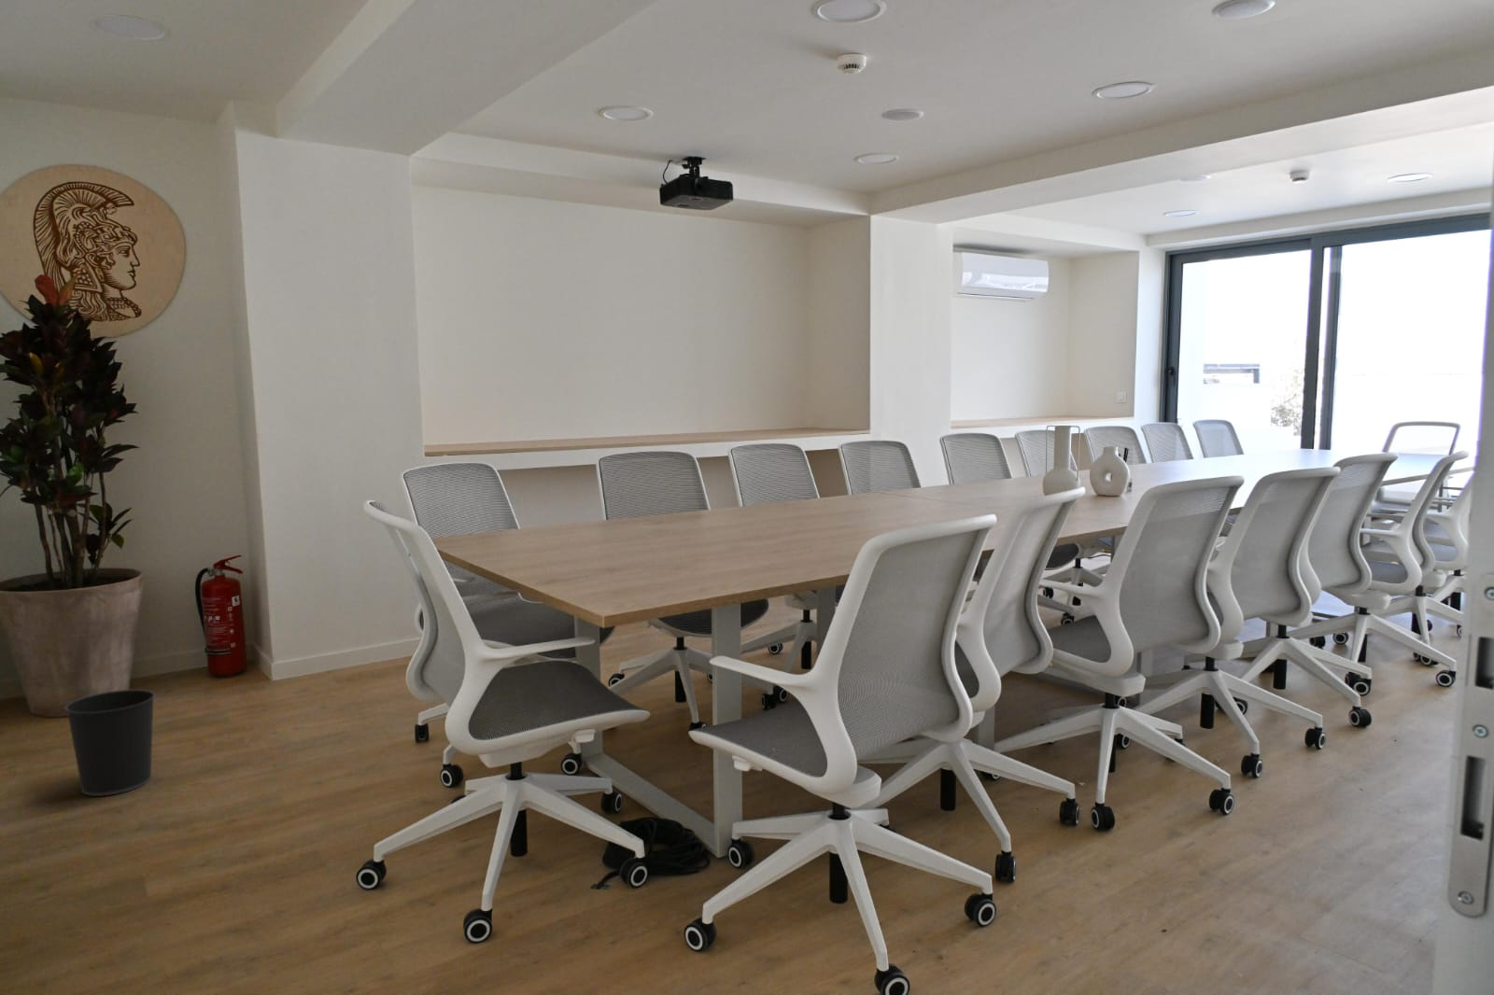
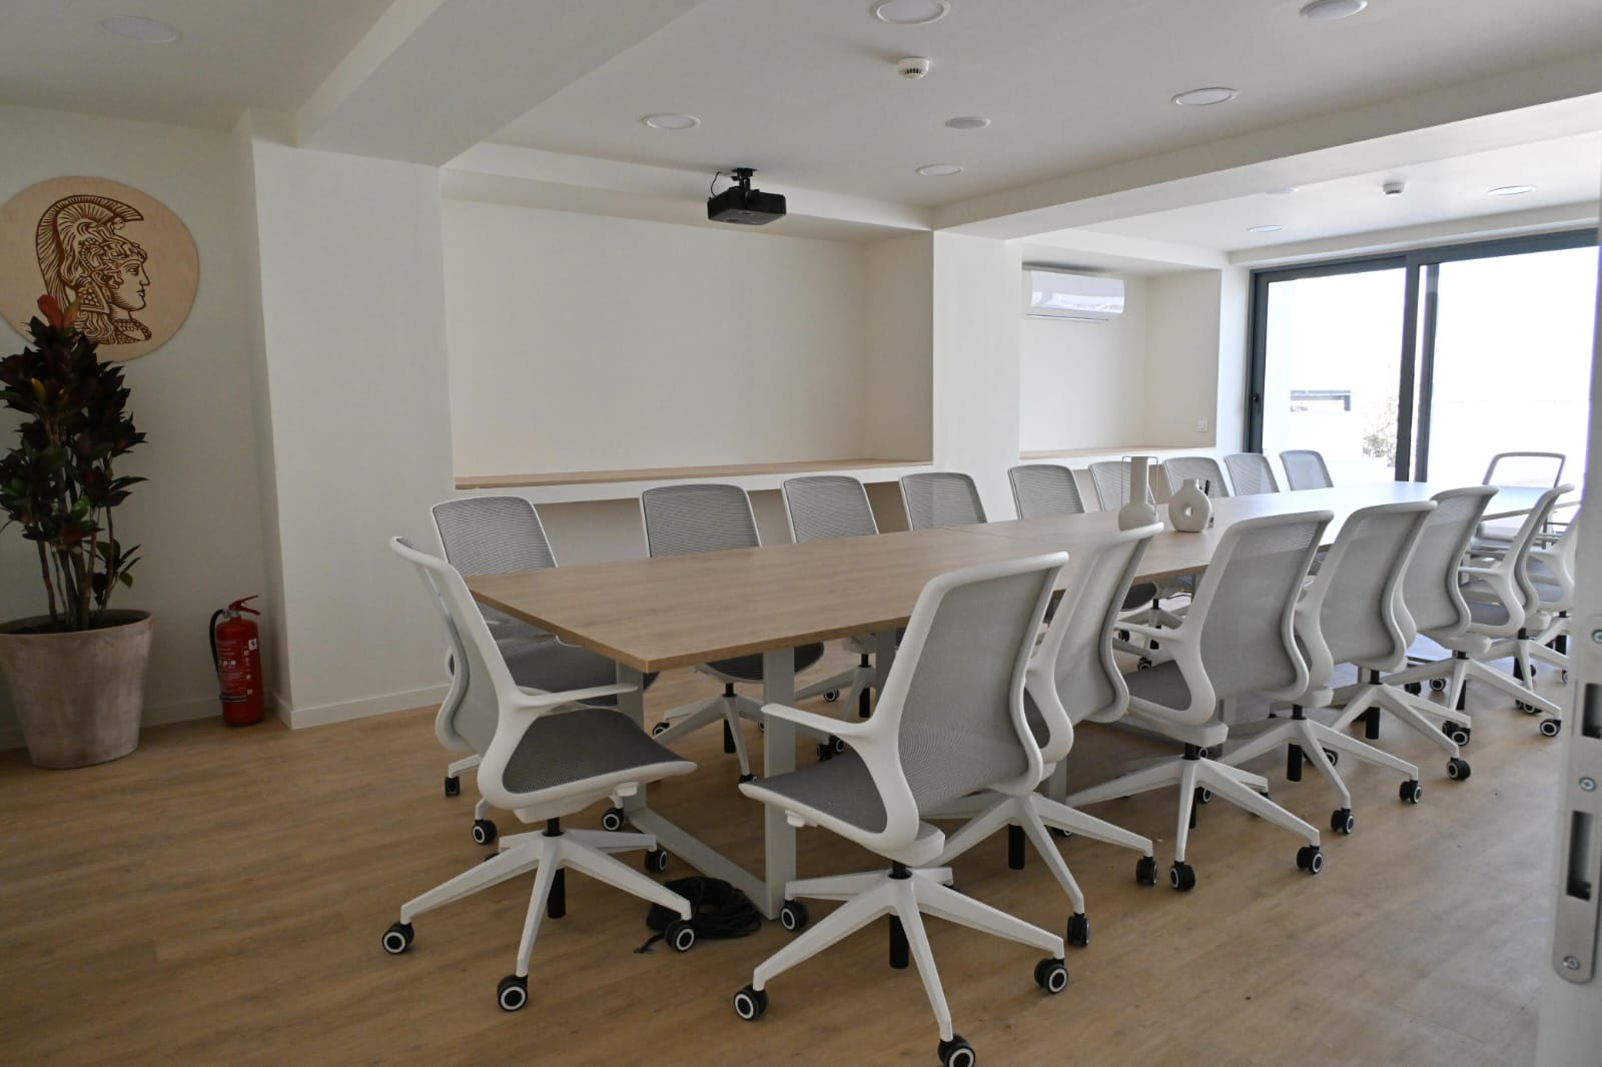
- wastebasket (114, 742)
